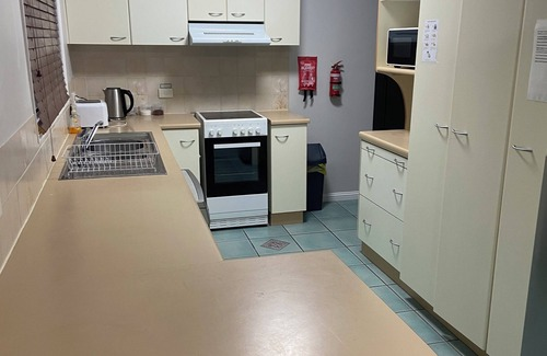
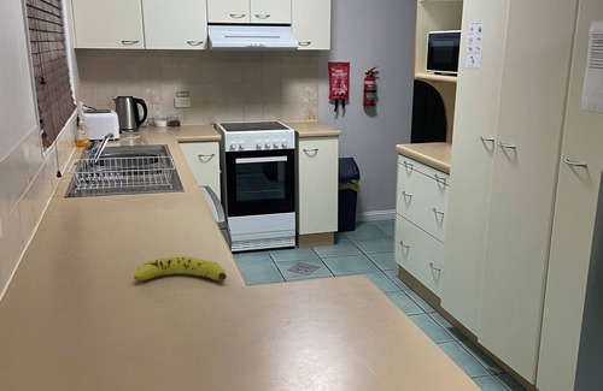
+ fruit (181, 272)
